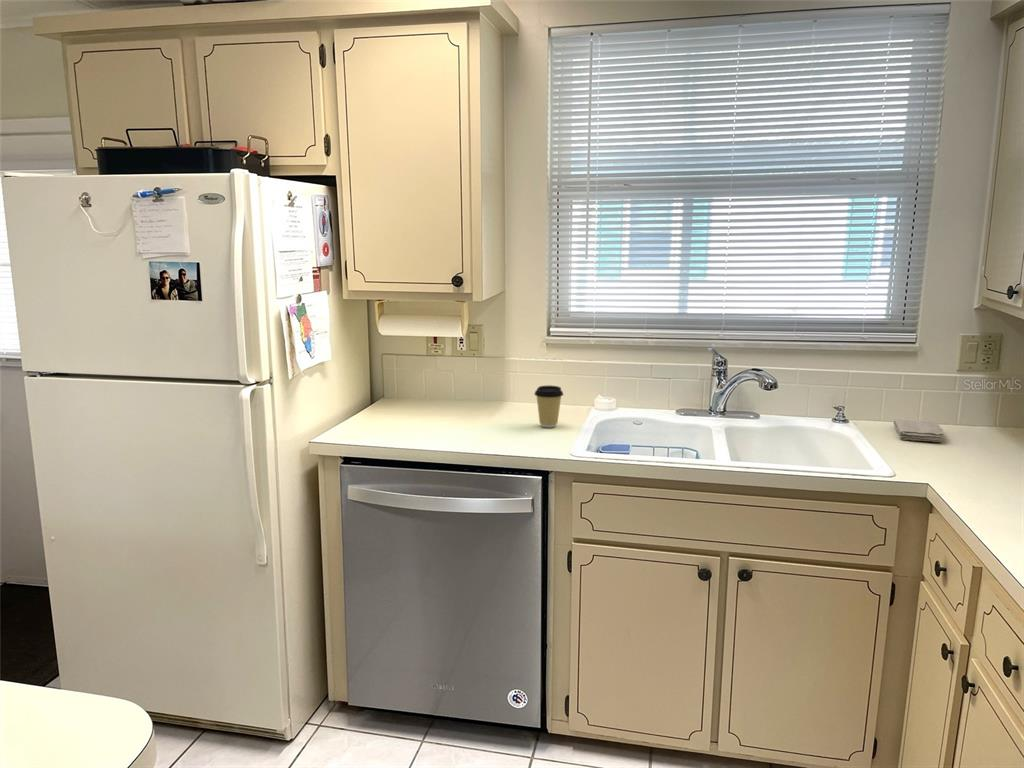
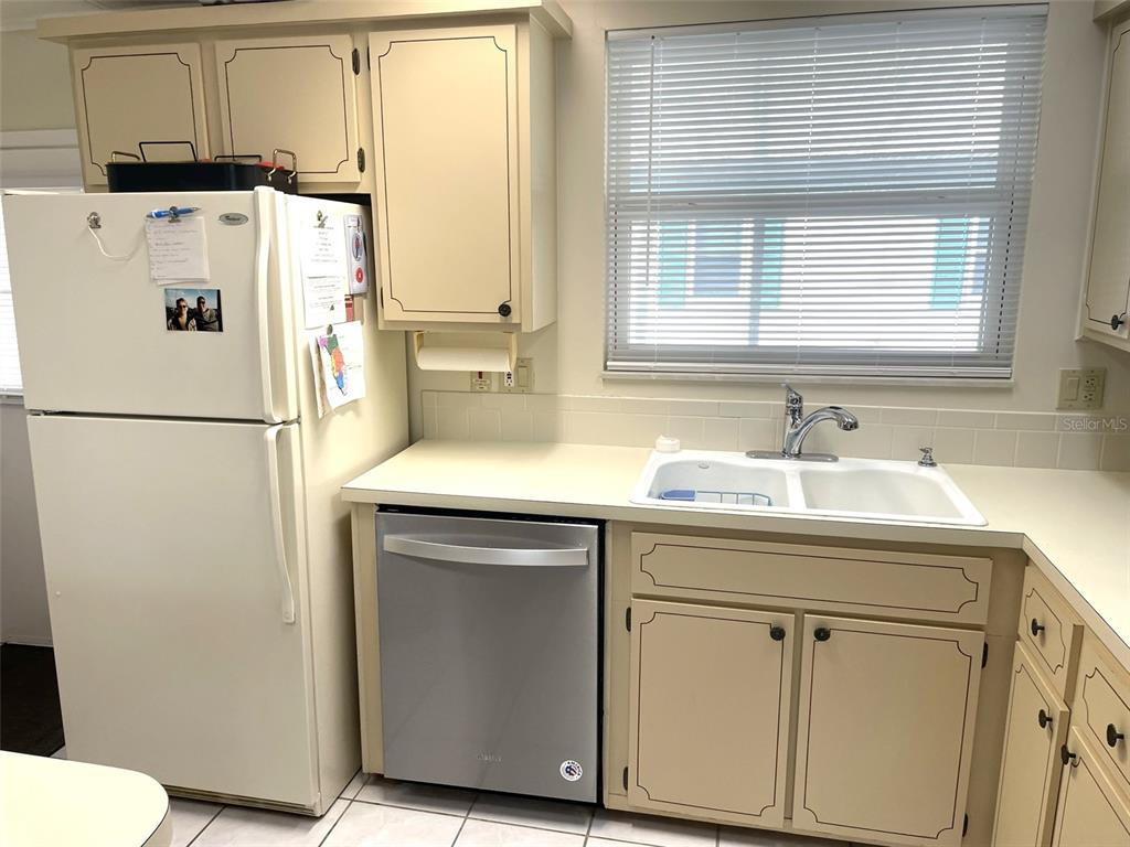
- washcloth (918, 429)
- coffee cup (548, 406)
